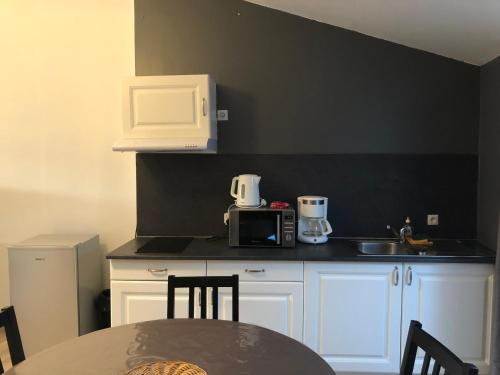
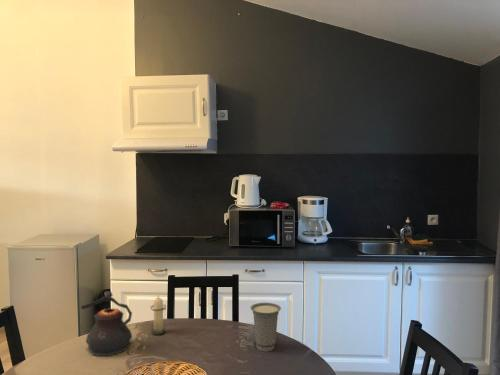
+ teapot (110, 320)
+ cup (265, 328)
+ candle (158, 313)
